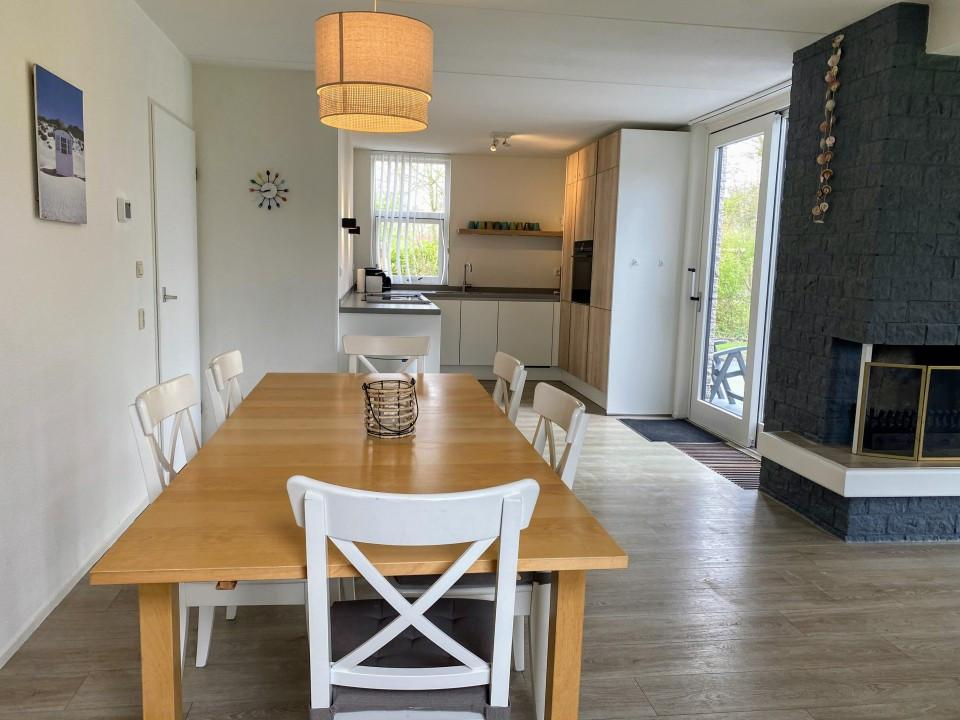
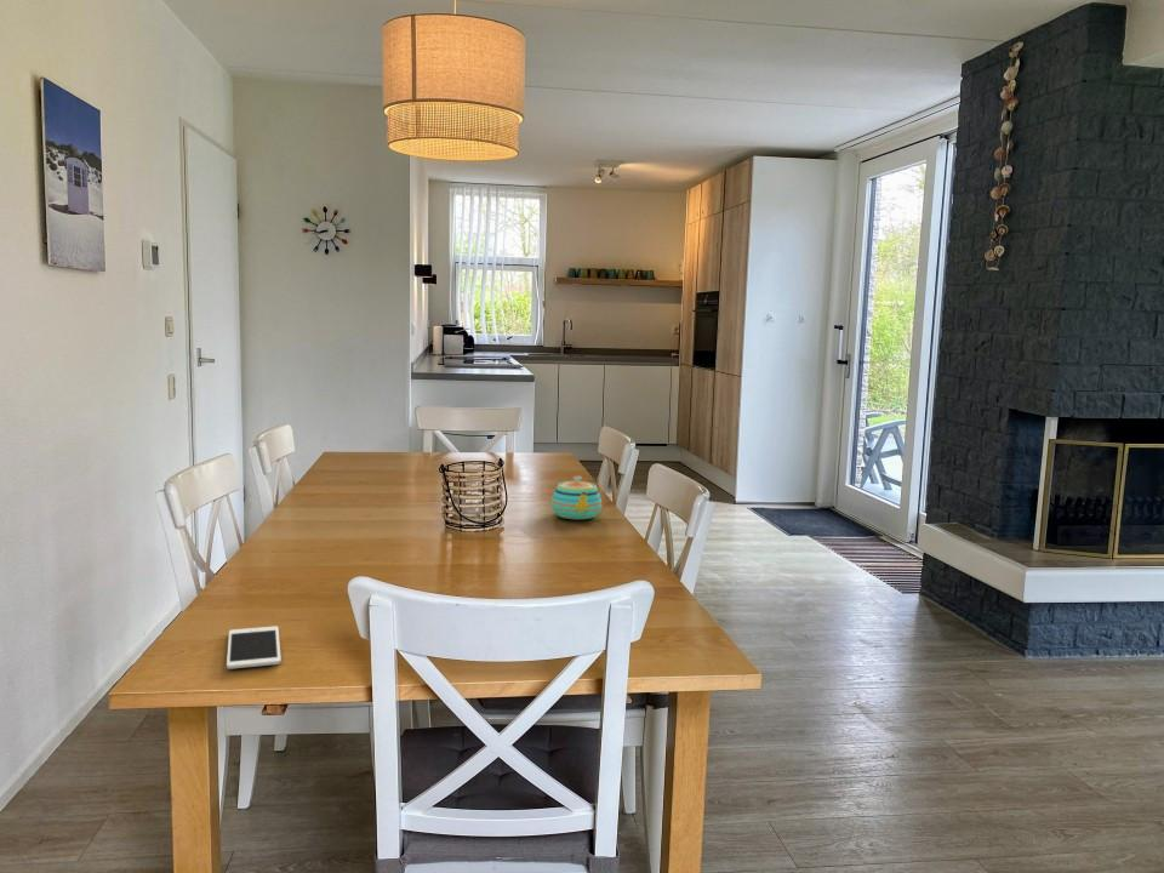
+ teapot (577, 496)
+ cell phone (253, 646)
